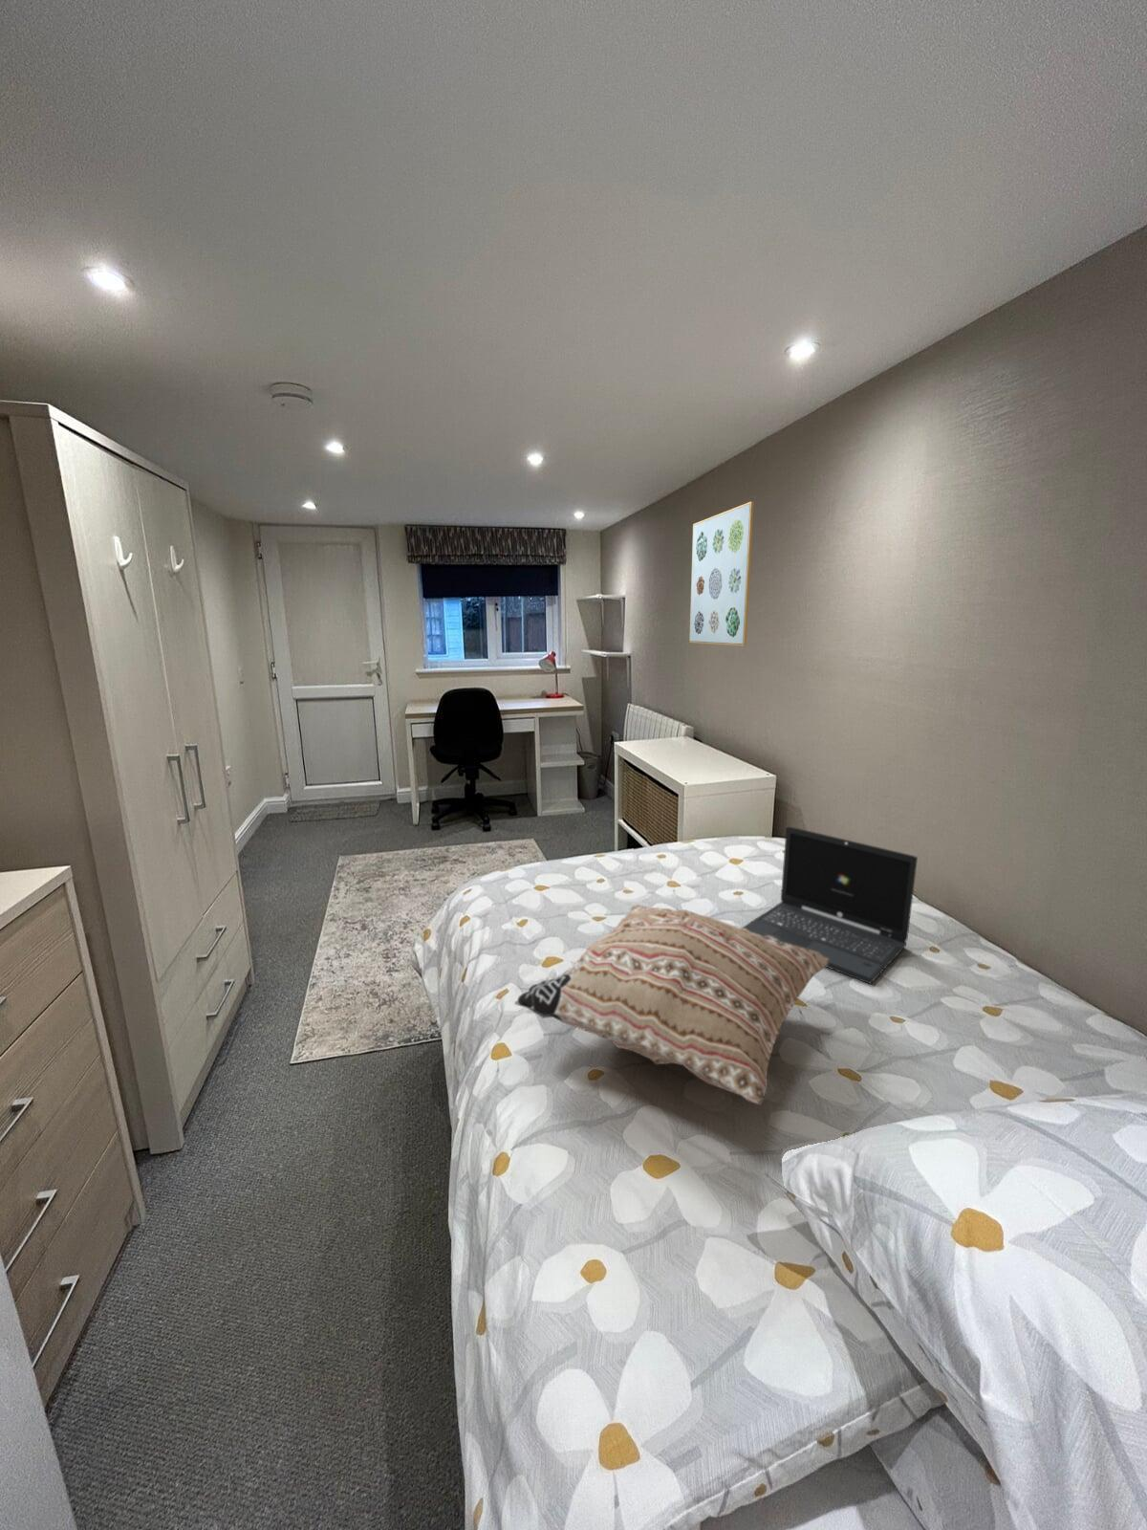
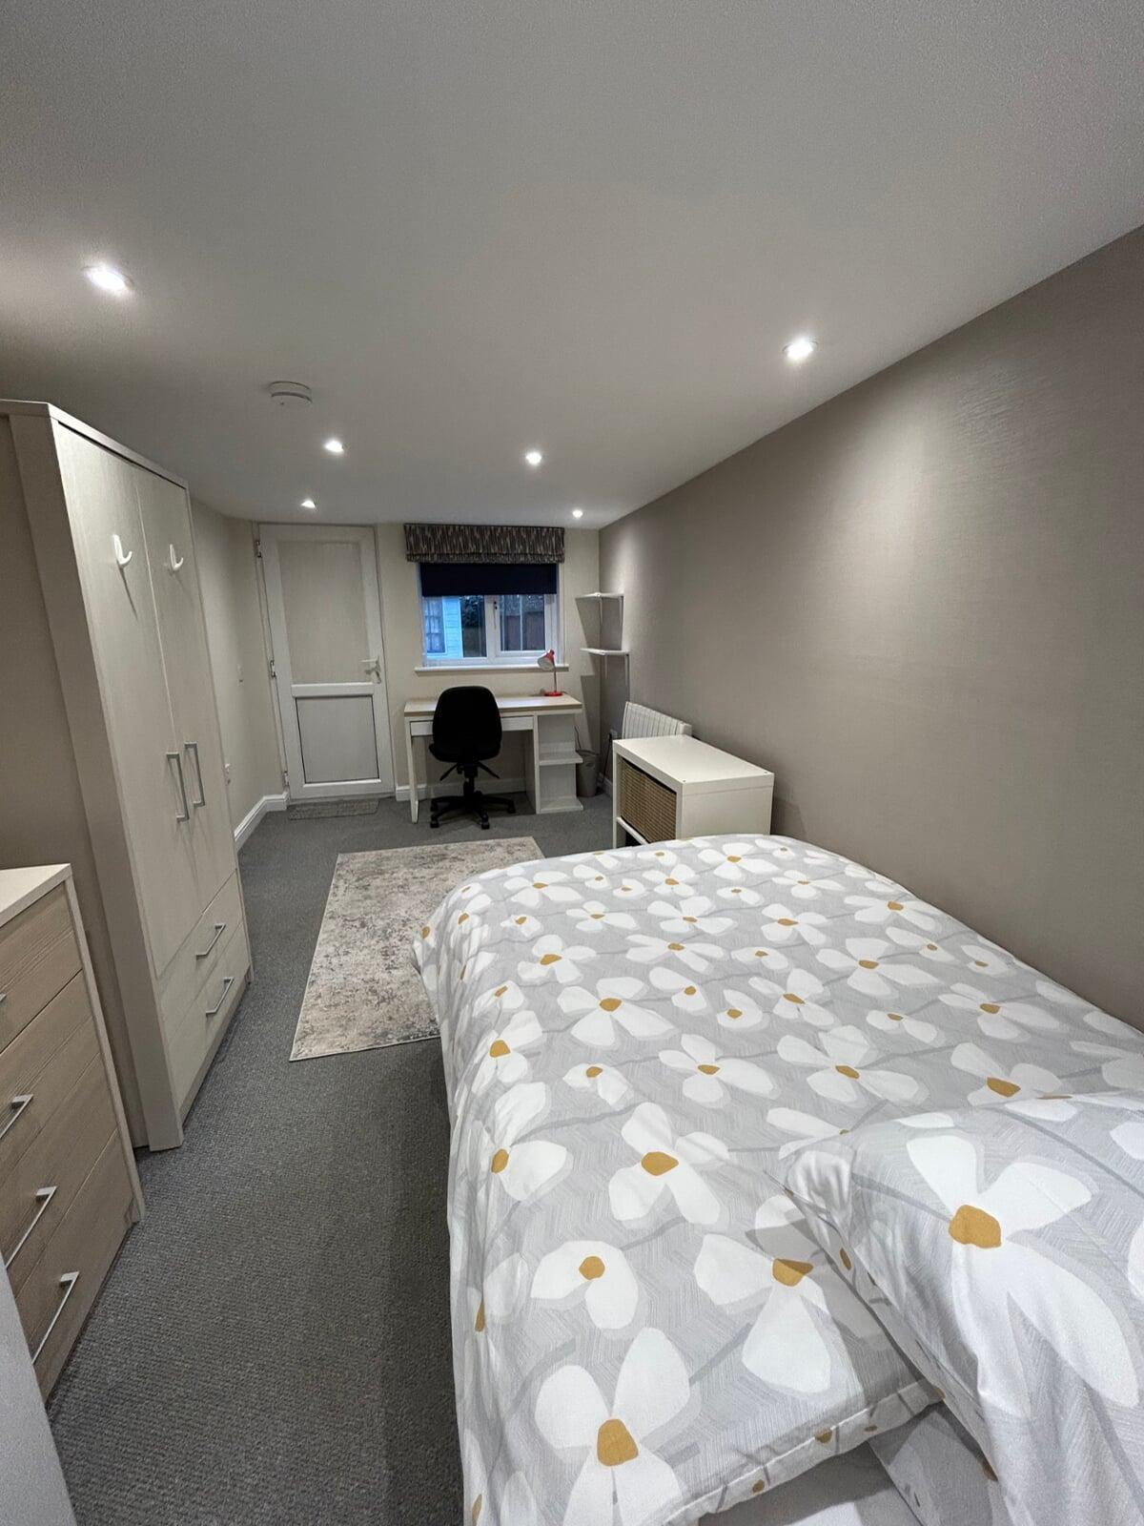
- wall art (717, 581)
- cushion (680, 979)
- laptop (825, 898)
